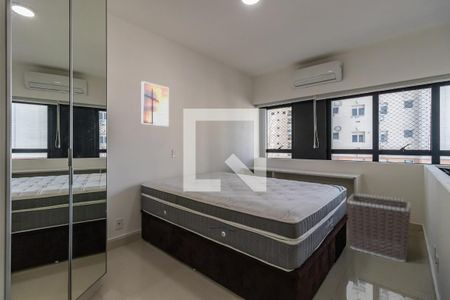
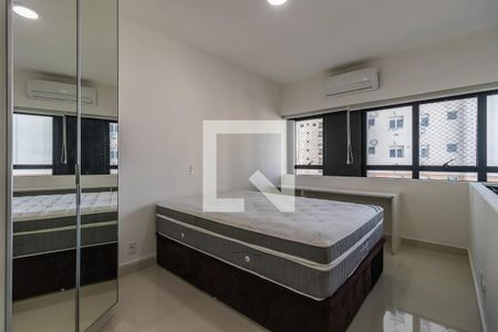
- clothes hamper (377, 223)
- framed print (155, 105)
